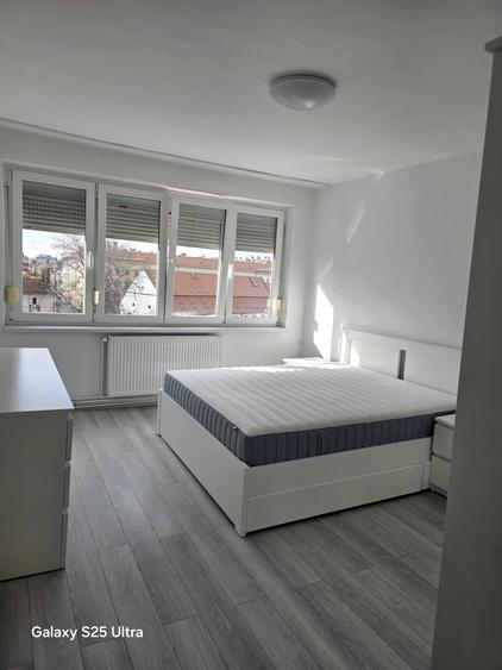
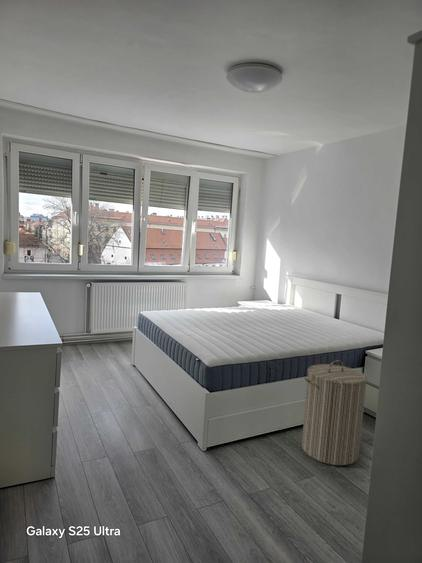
+ laundry hamper (333, 405)
